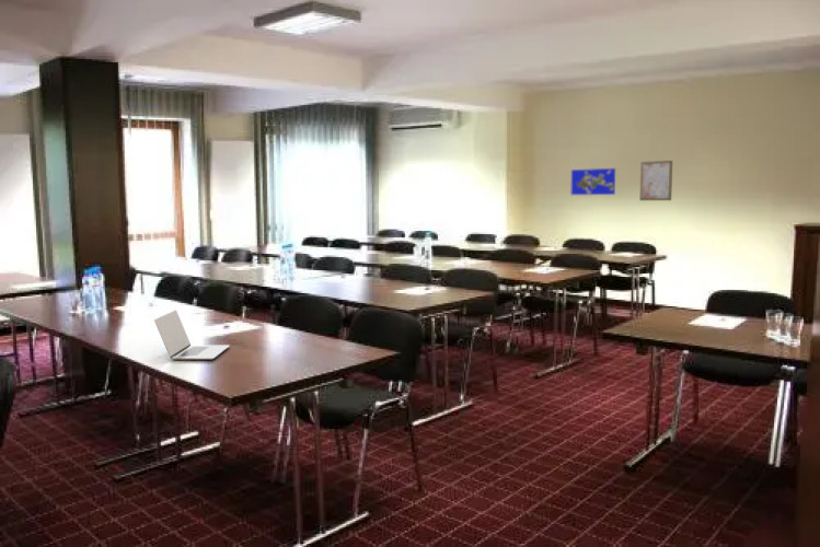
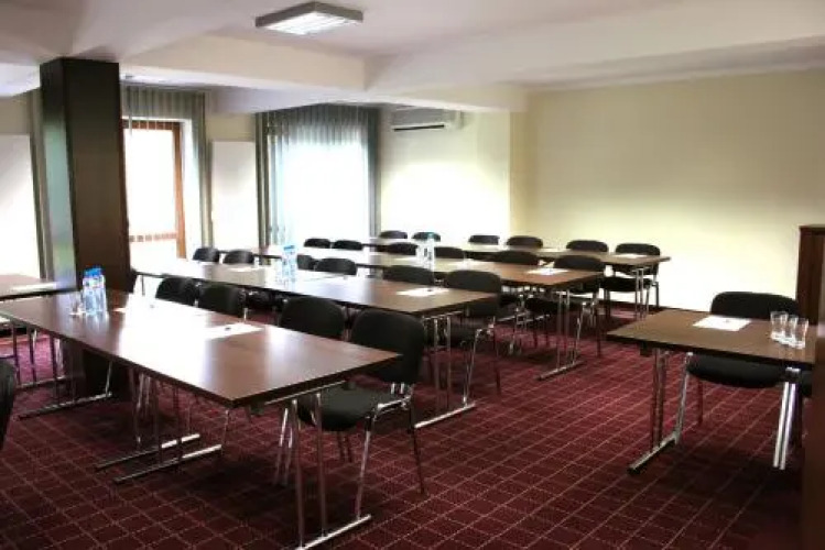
- laptop (186, 335)
- world map (591, 182)
- wall art (655, 181)
